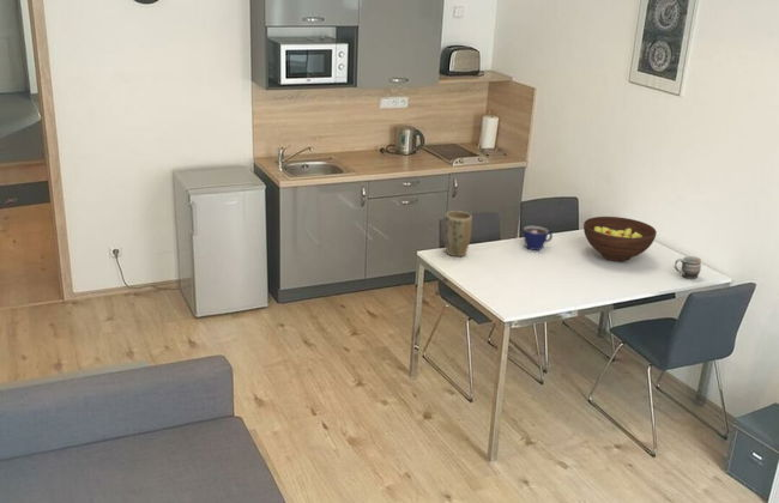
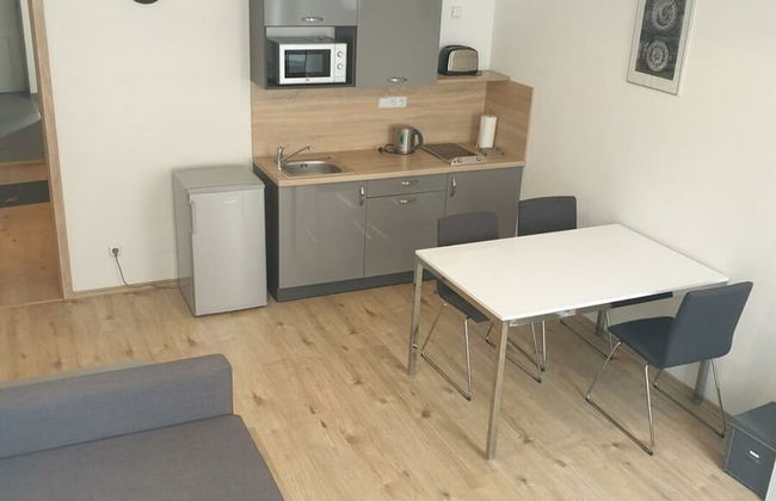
- cup (538, 238)
- fruit bowl (617, 242)
- mug (688, 267)
- plant pot (457, 234)
